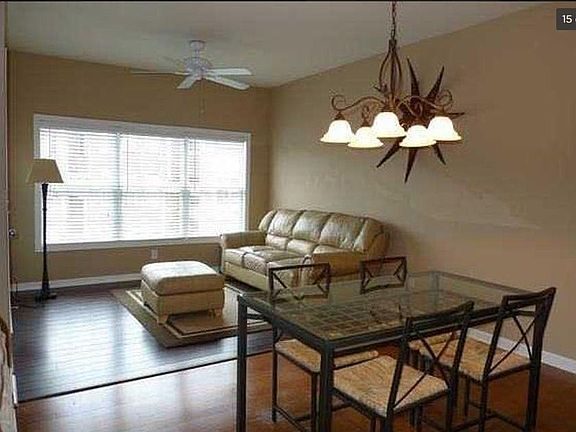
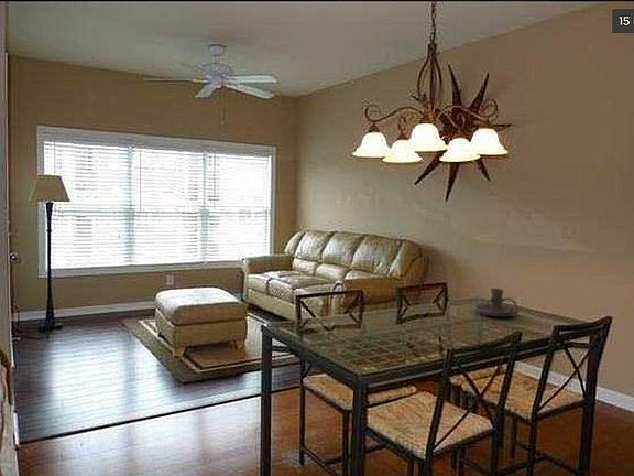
+ candle holder (500, 303)
